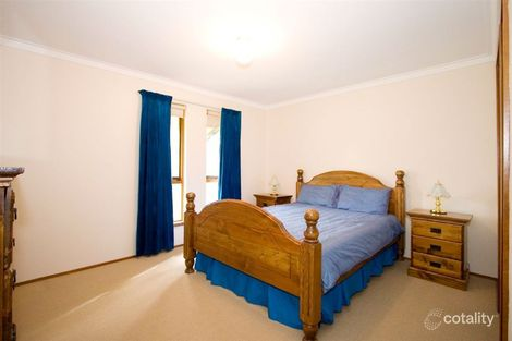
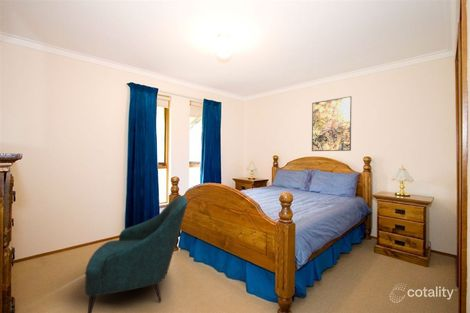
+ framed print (330, 125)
+ armchair (136, 242)
